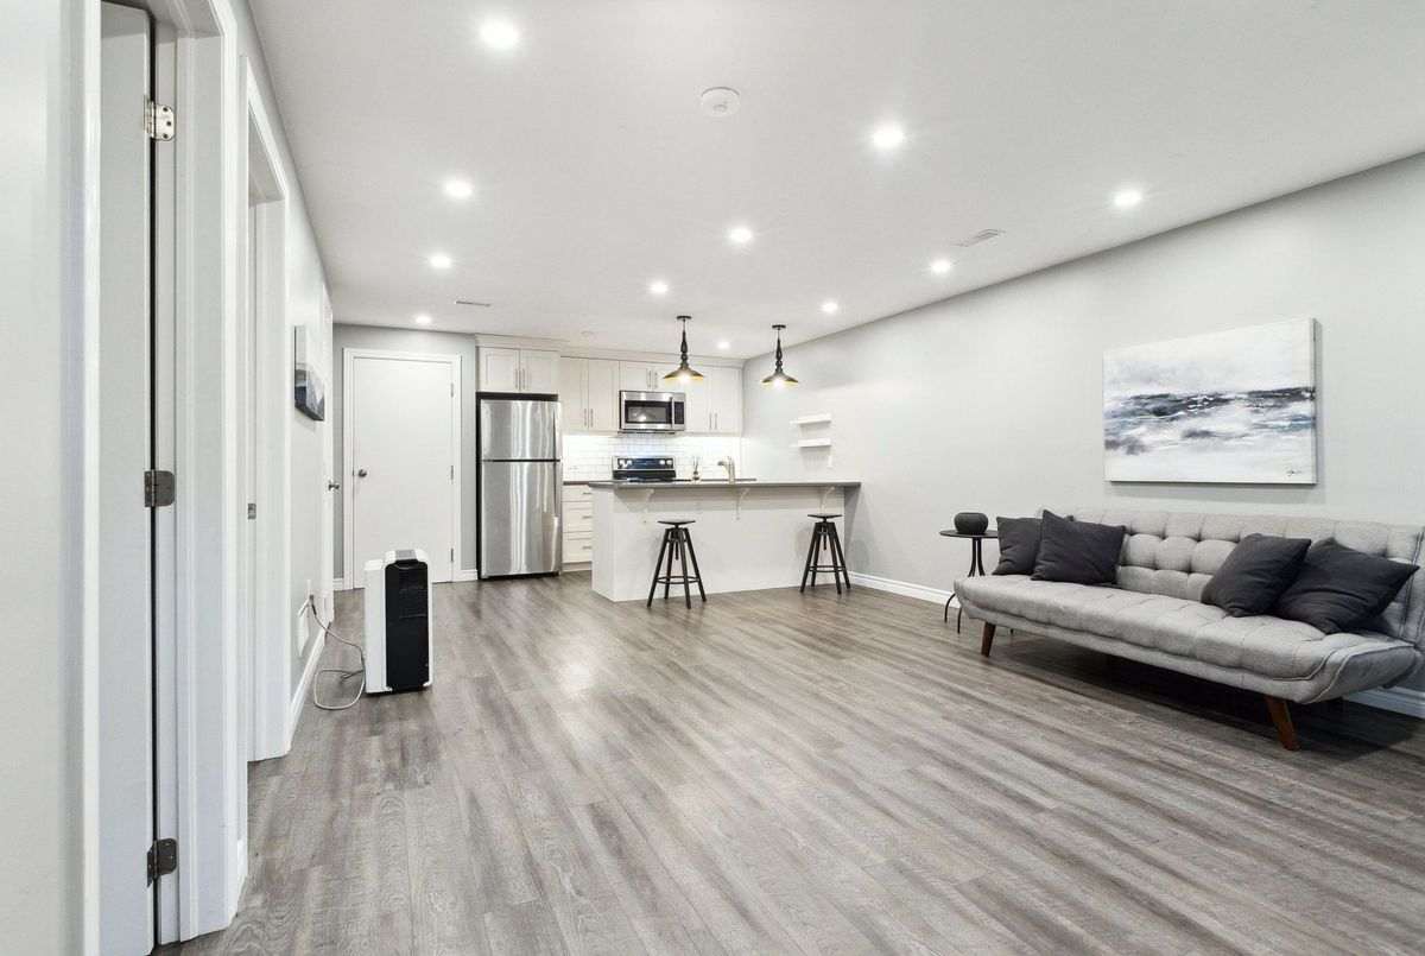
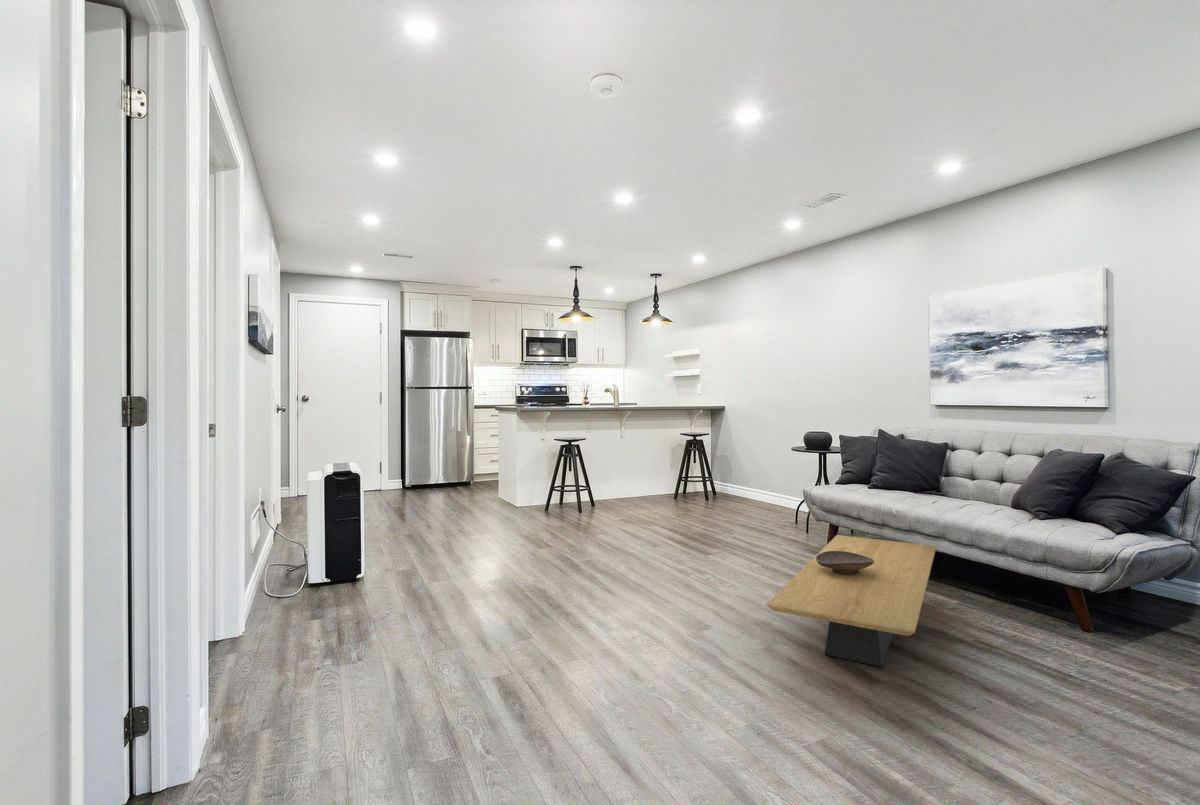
+ decorative bowl (844, 563)
+ coffee table (865, 601)
